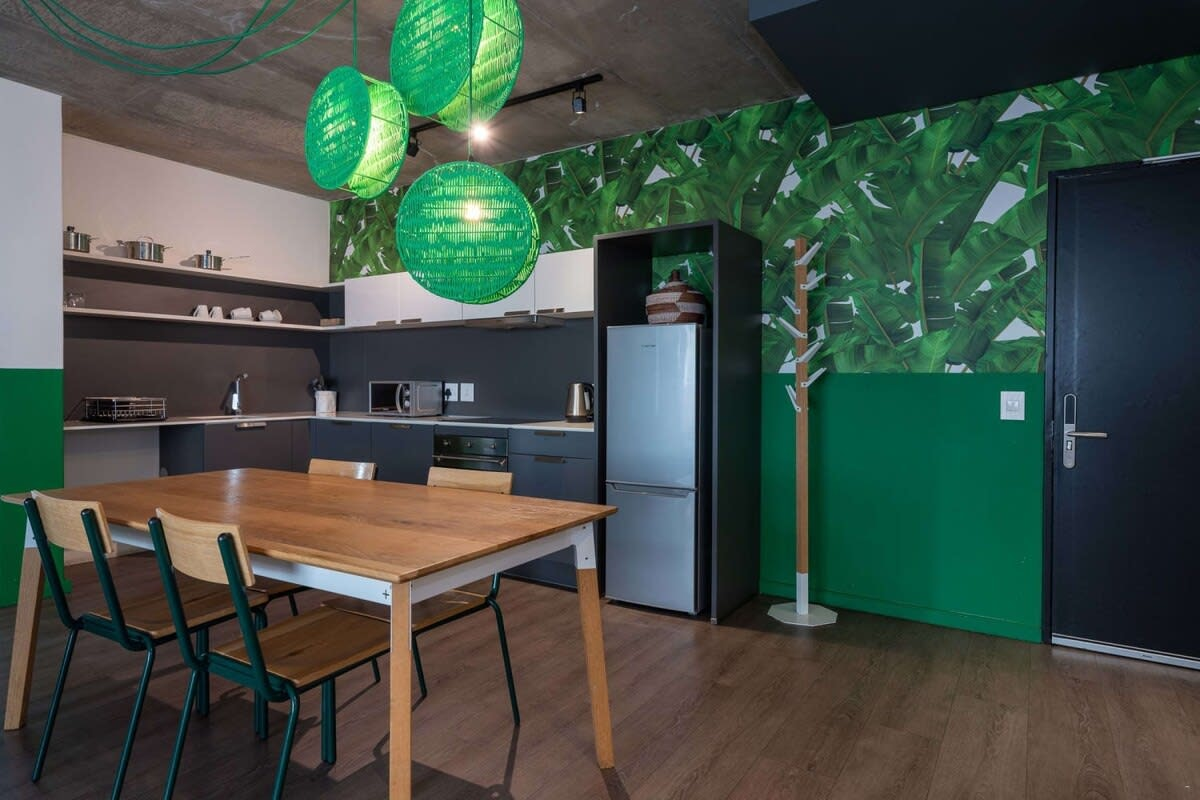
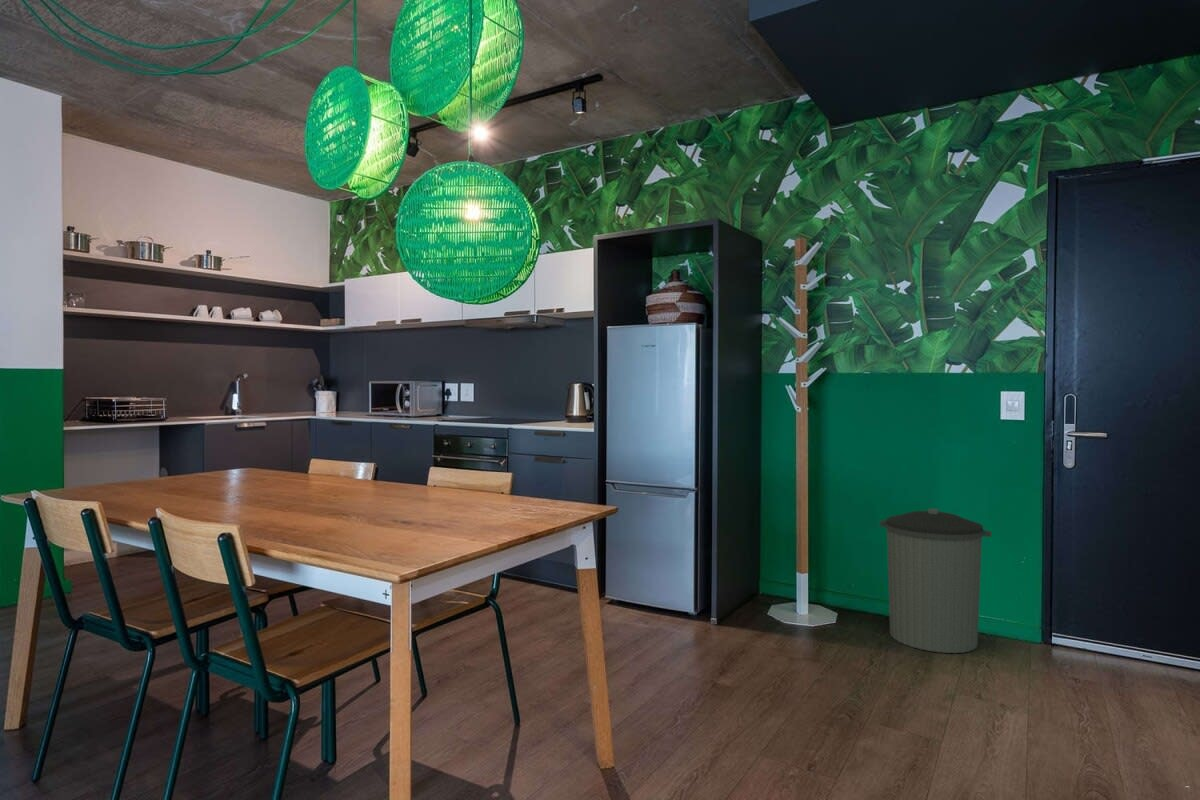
+ trash can (933, 574)
